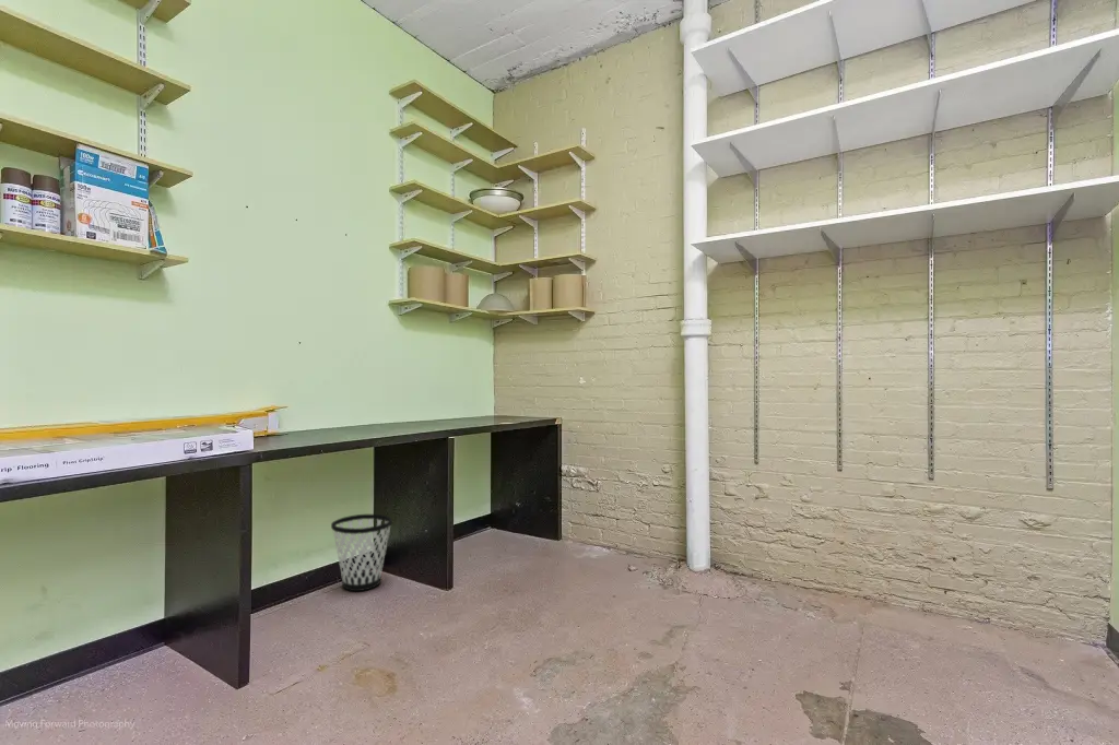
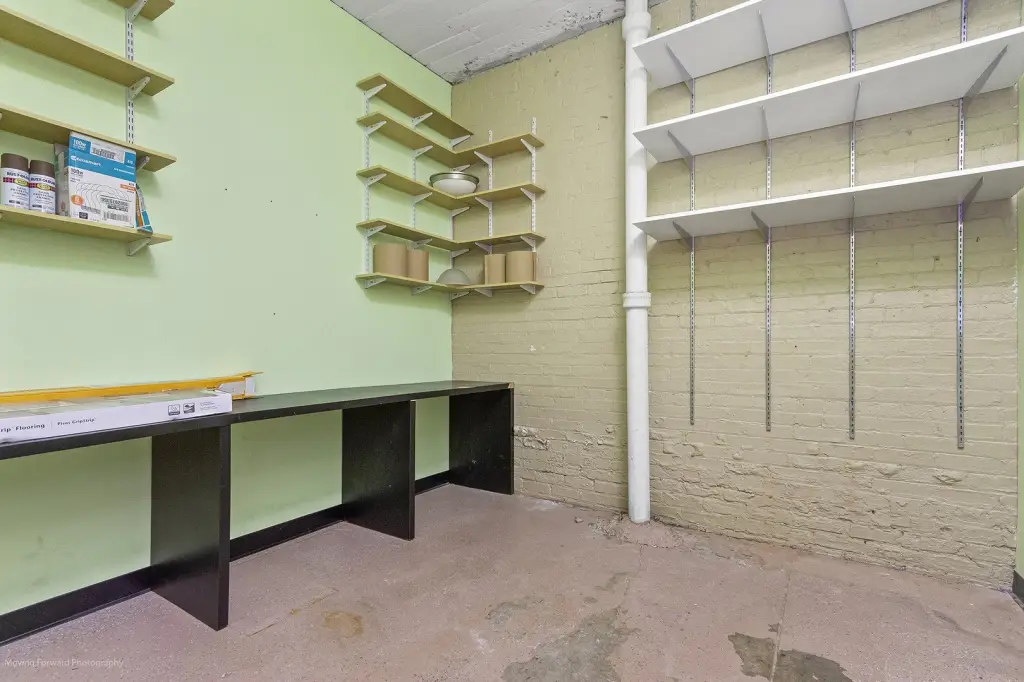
- wastebasket (362, 553)
